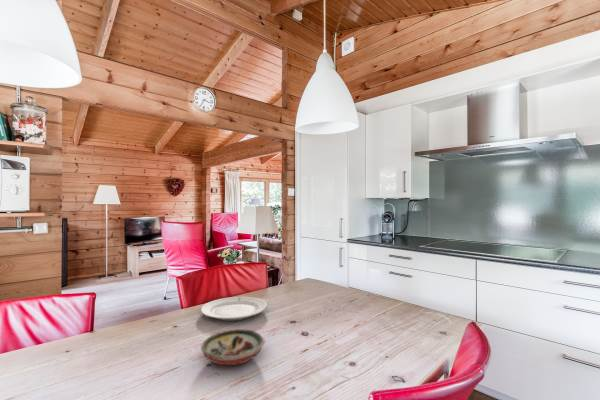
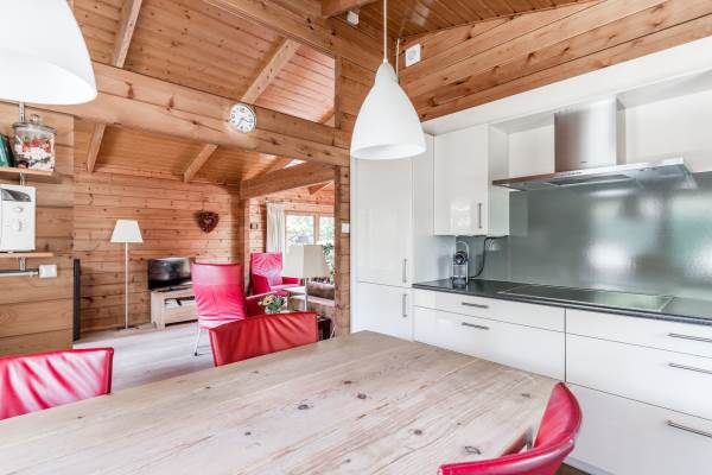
- decorative bowl (233, 349)
- chinaware (234, 309)
